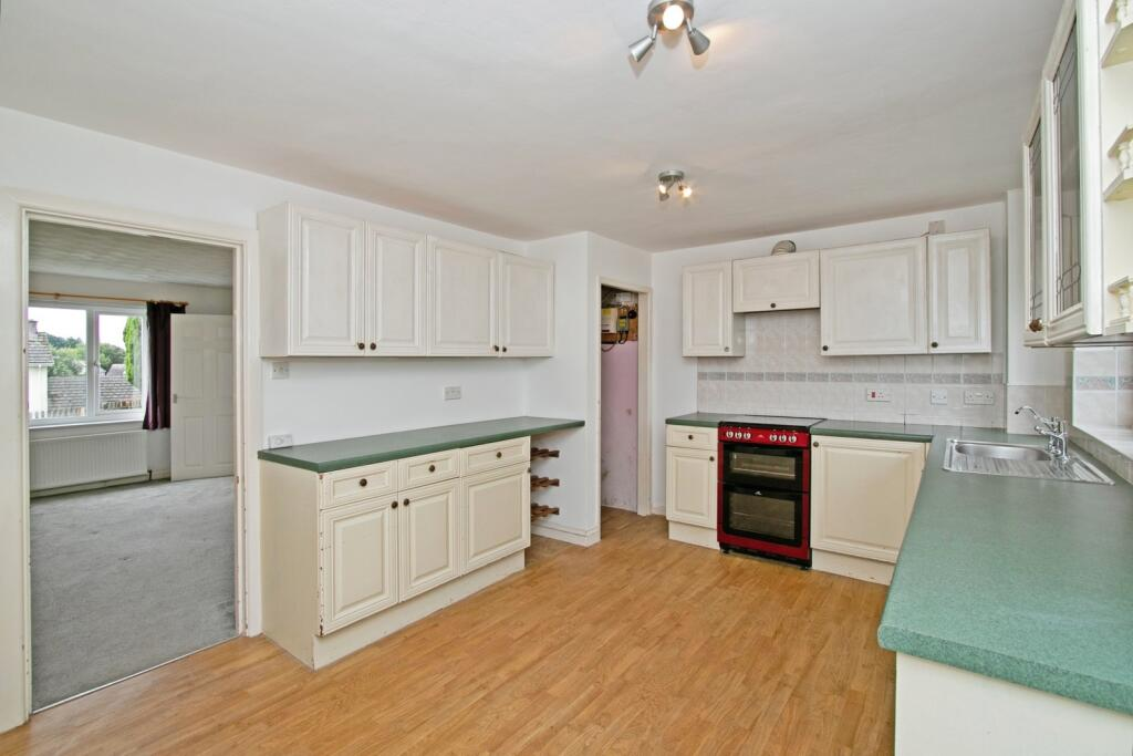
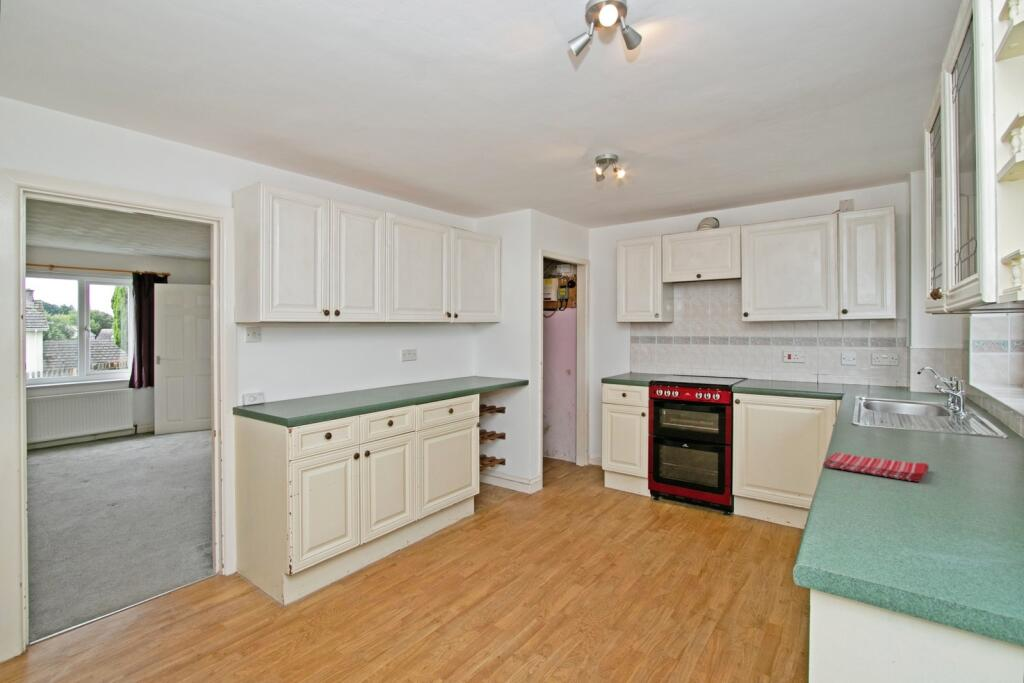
+ dish towel (875, 464)
